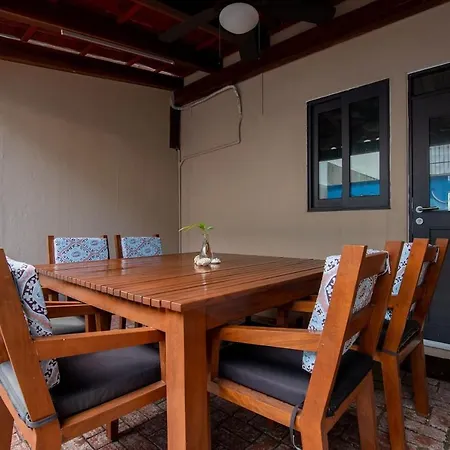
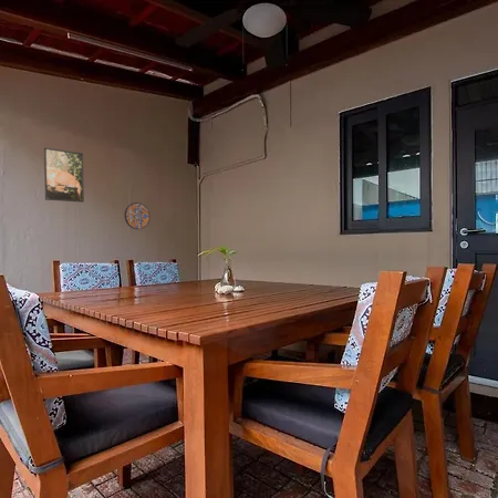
+ manhole cover (137, 216)
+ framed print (64, 175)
